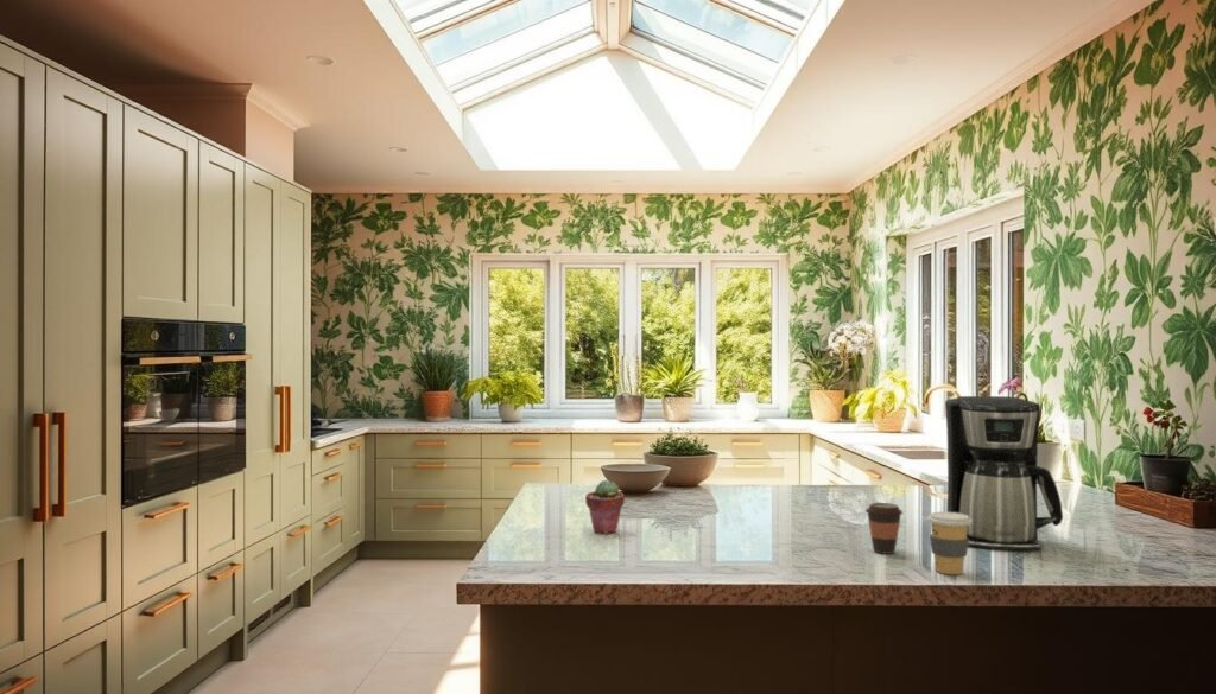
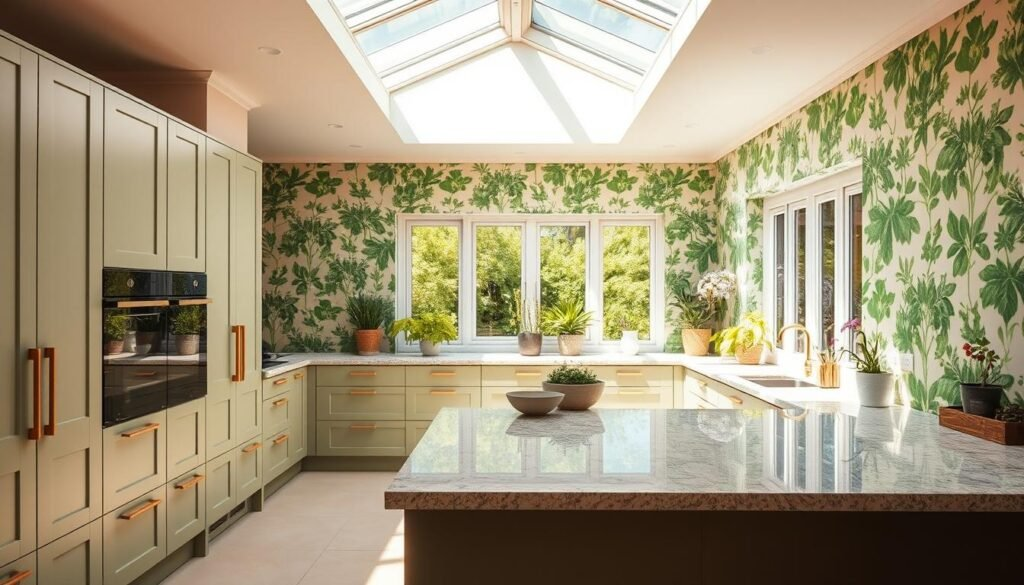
- coffee cup (884, 528)
- coffee cup (949, 542)
- coffee maker (1001, 467)
- potted succulent (604, 504)
